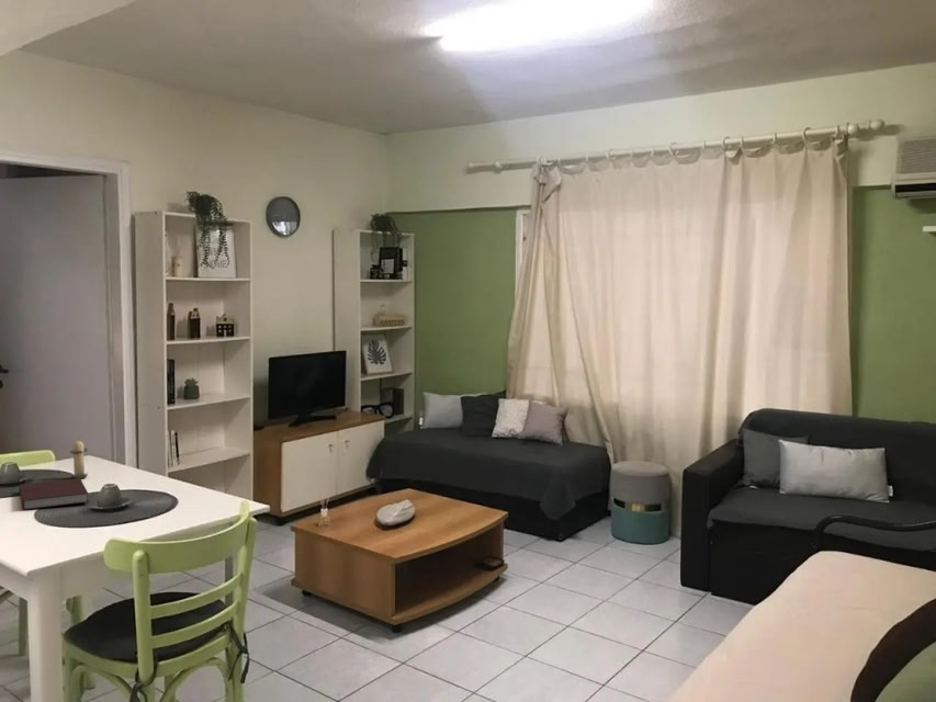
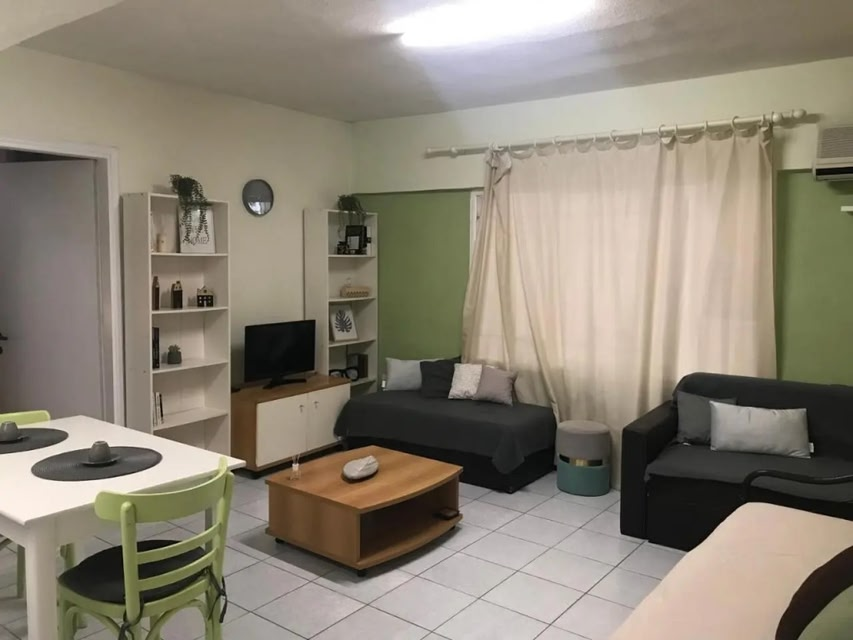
- candle (78, 457)
- notebook (53, 492)
